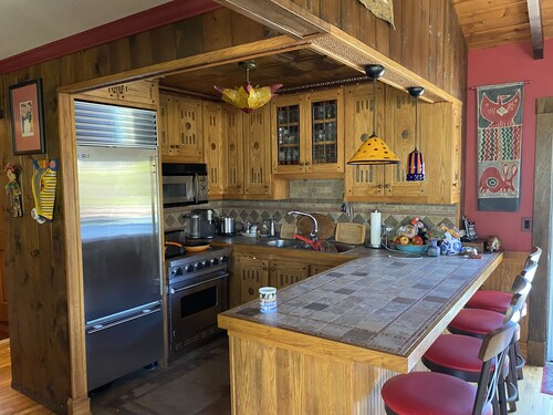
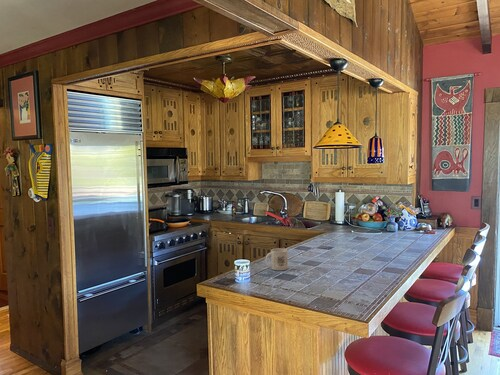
+ mug (277, 259)
